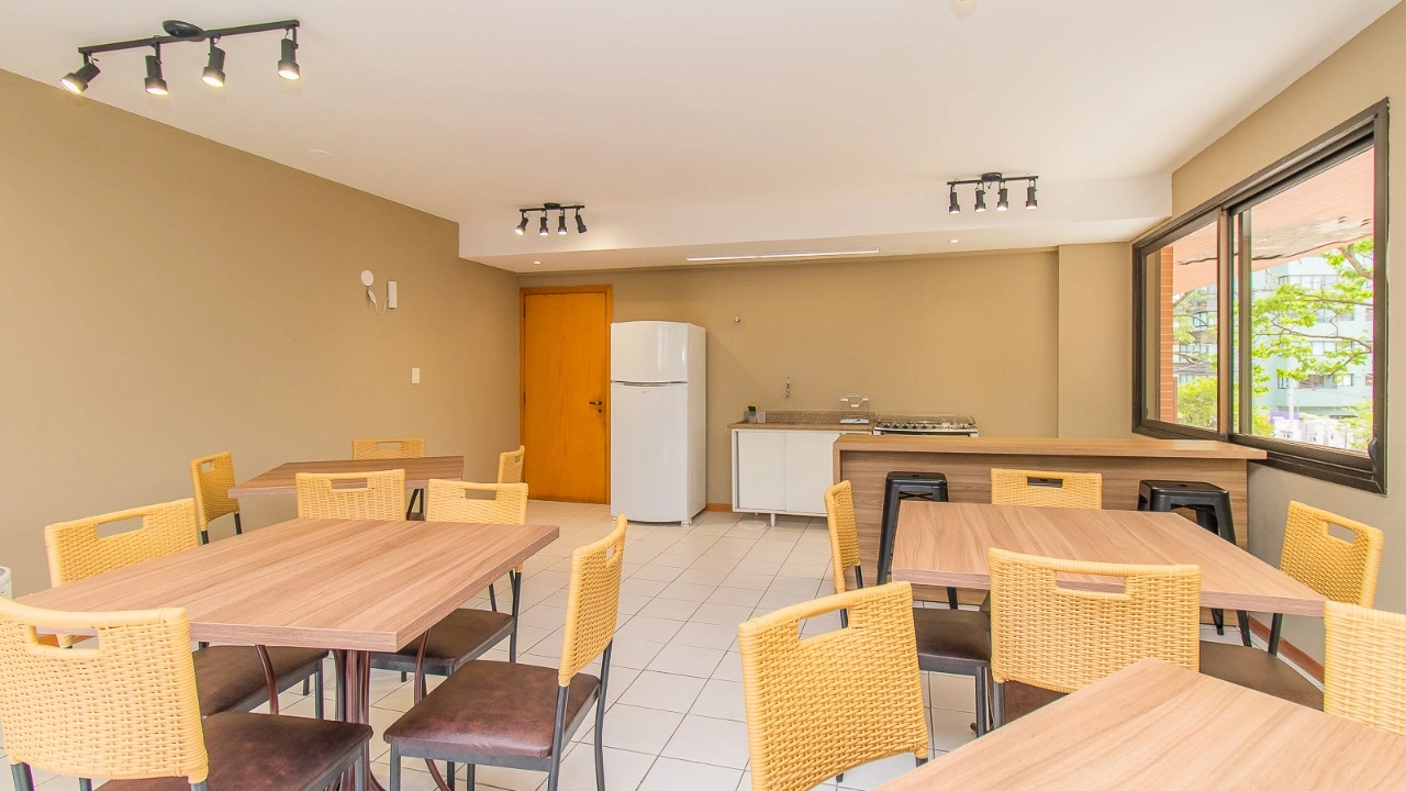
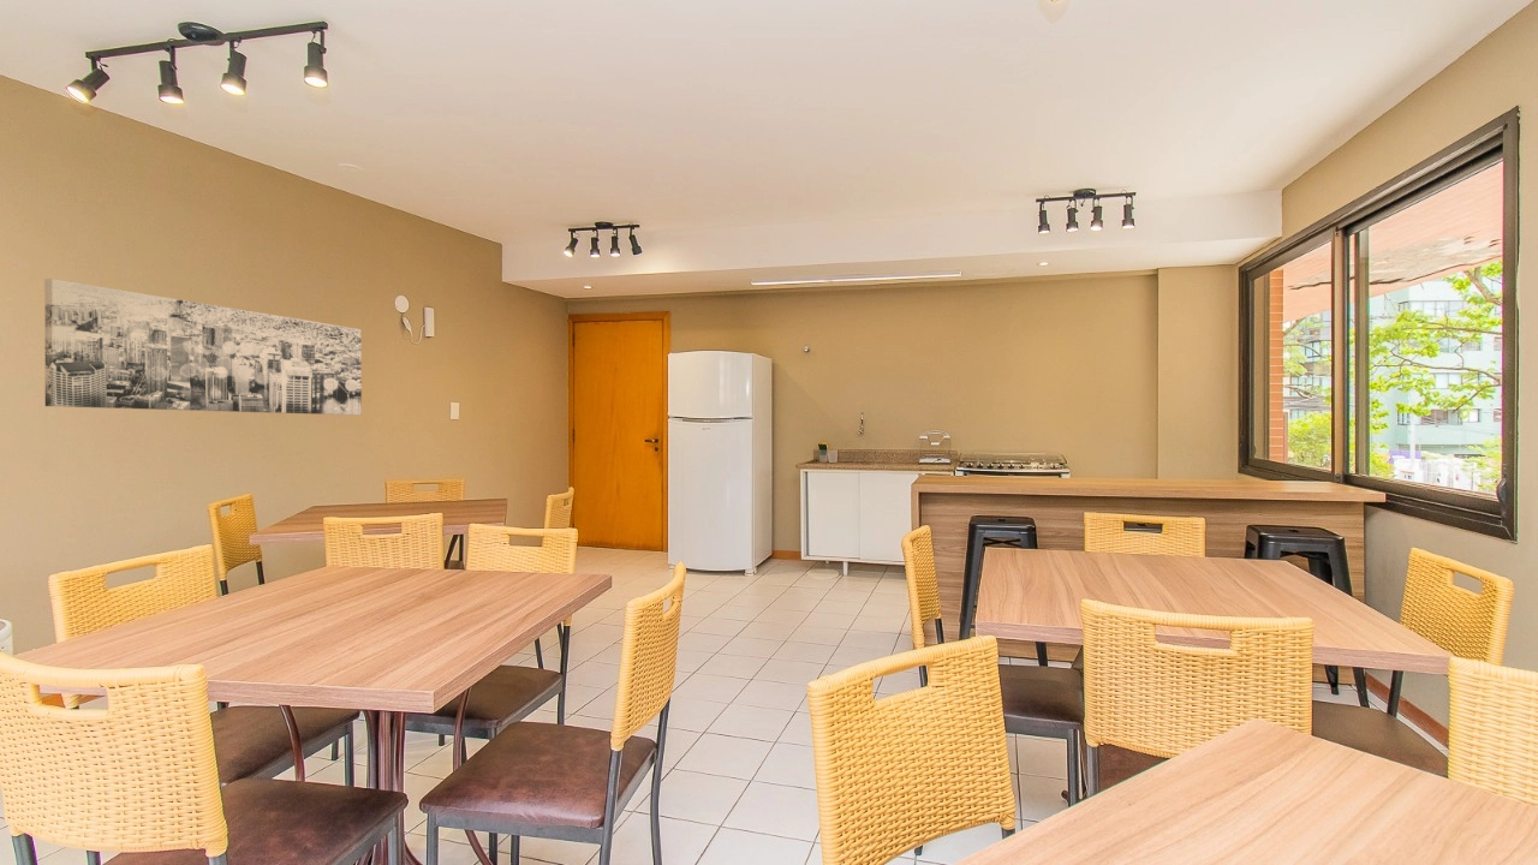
+ wall art (233, 359)
